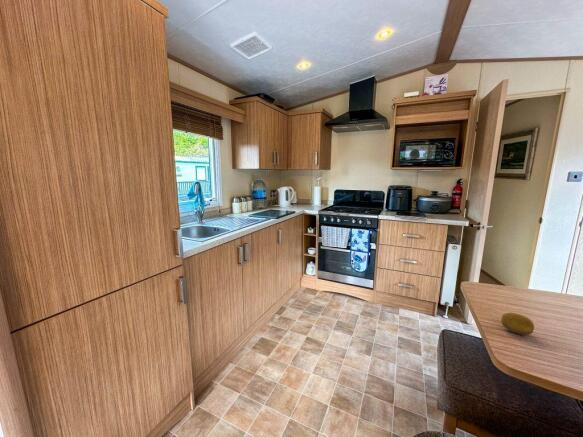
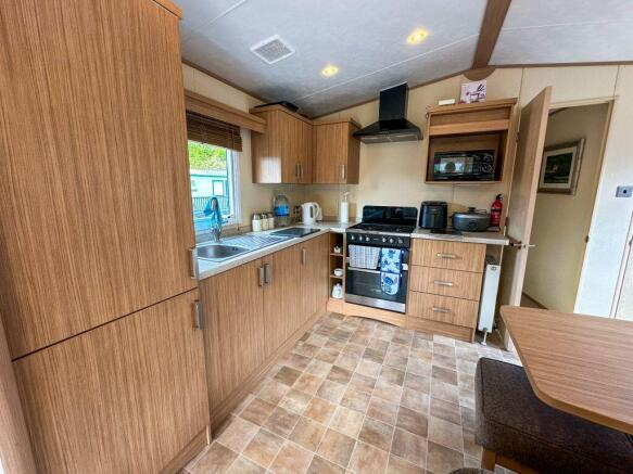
- fruit (517, 323)
